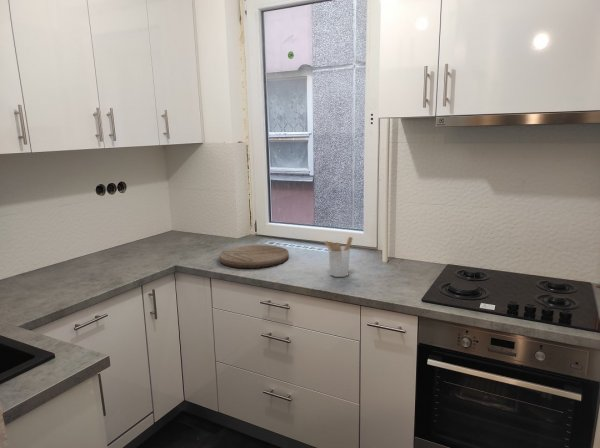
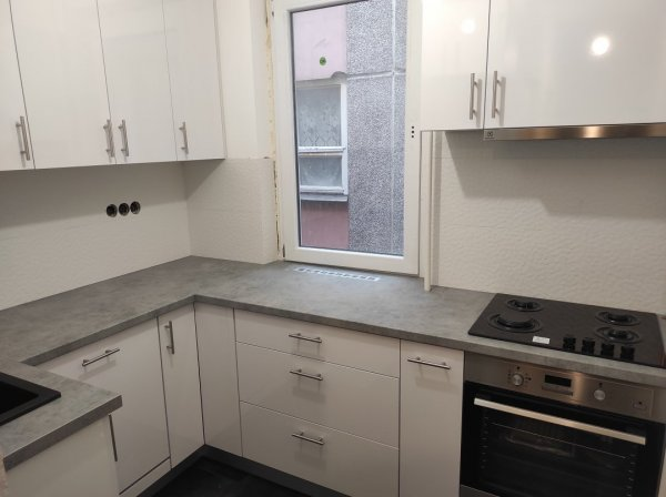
- utensil holder (337, 256)
- cutting board (254, 255)
